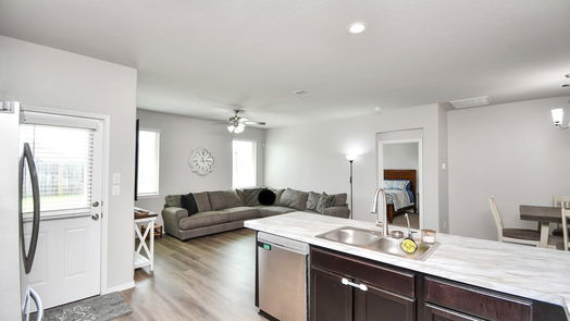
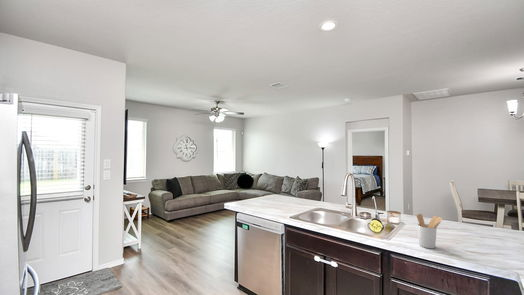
+ utensil holder (430, 230)
